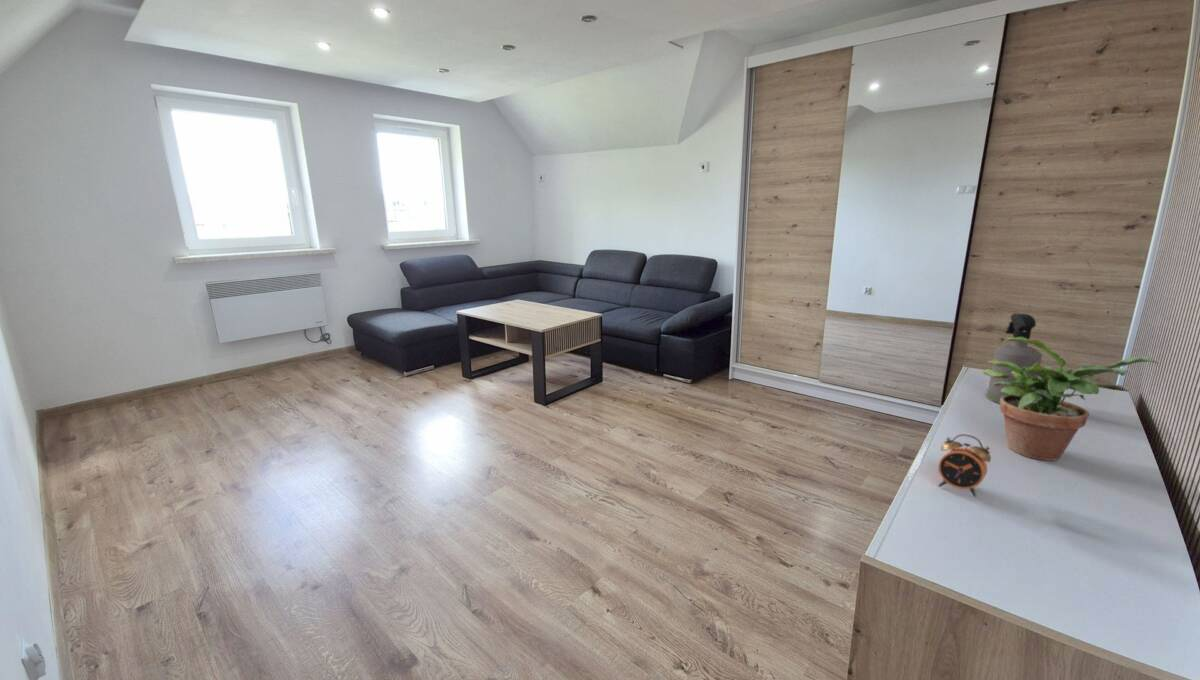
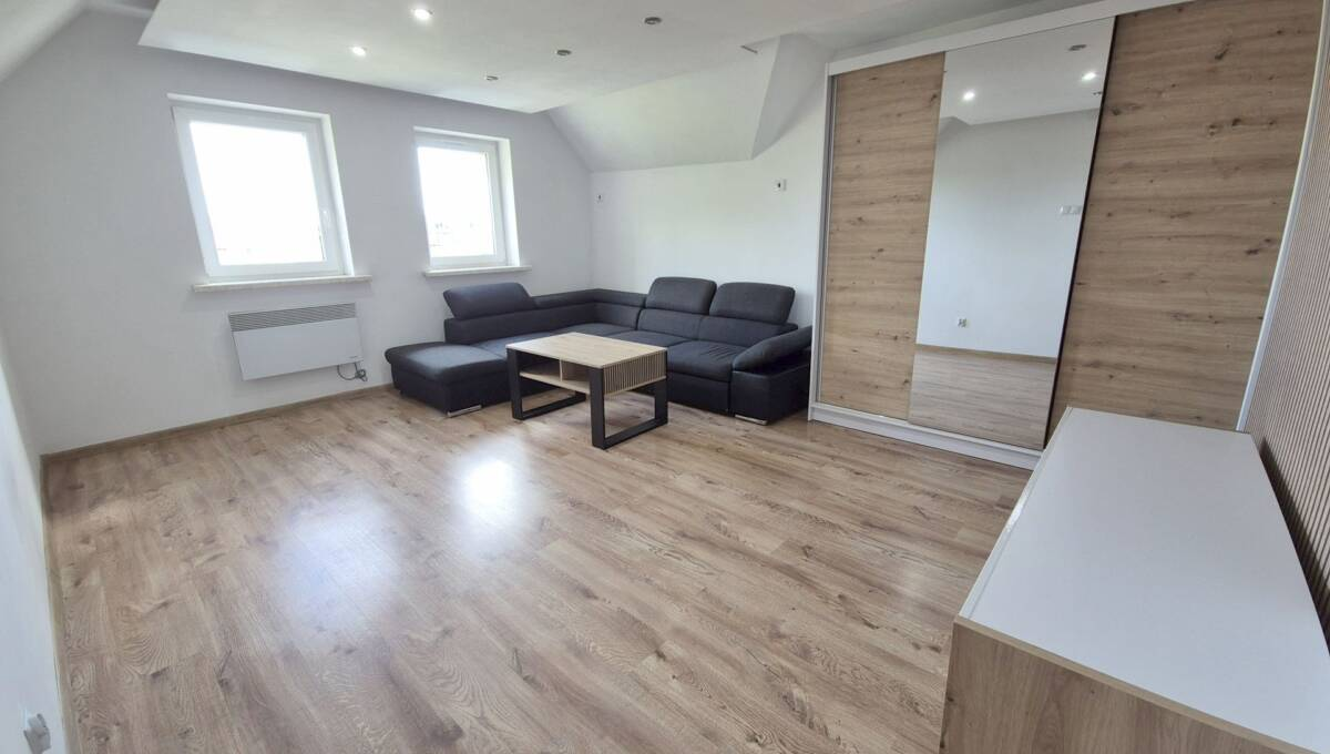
- spray bottle (1015, 357)
- potted plant (1058, 396)
- alarm clock (963, 462)
